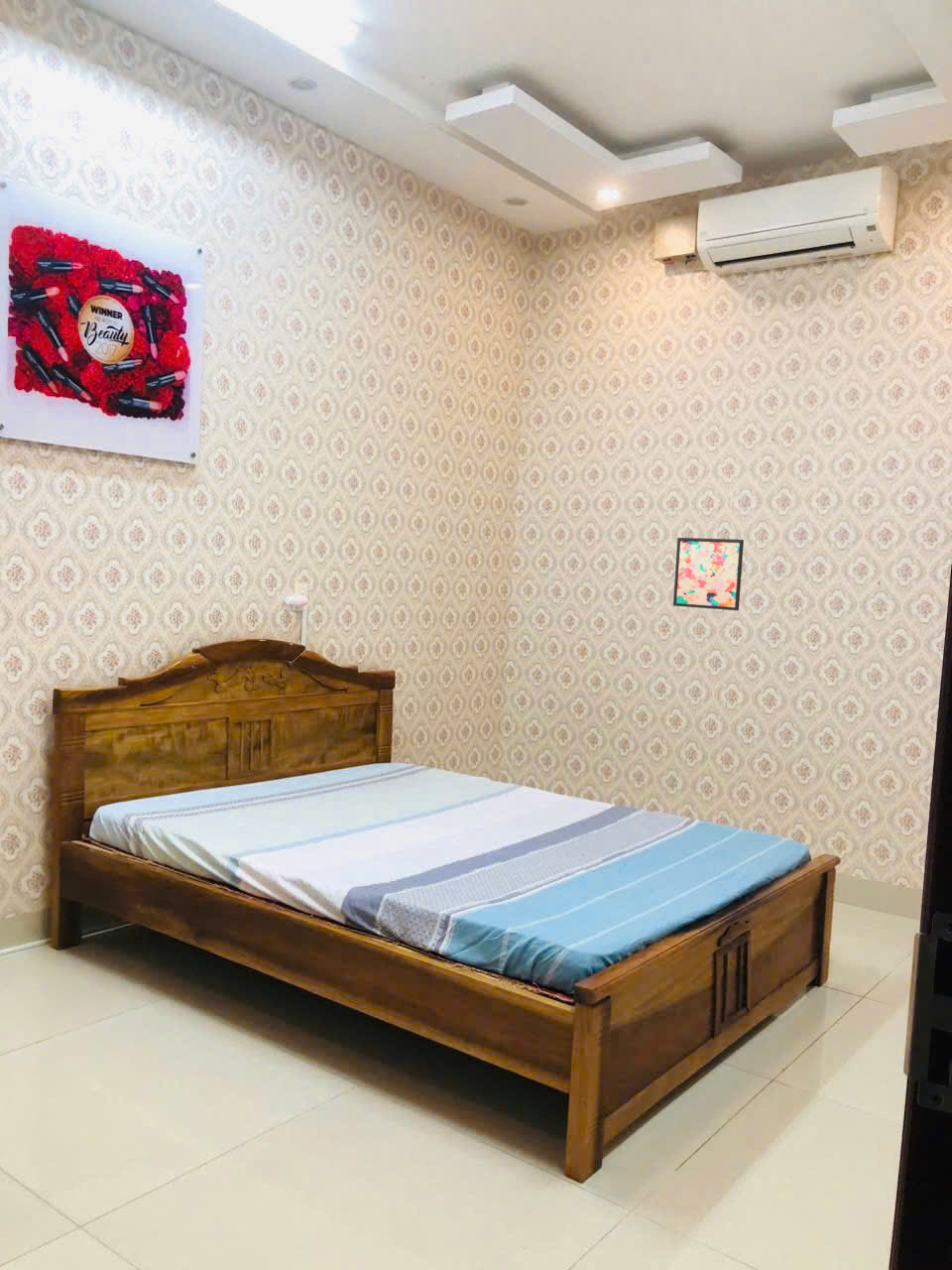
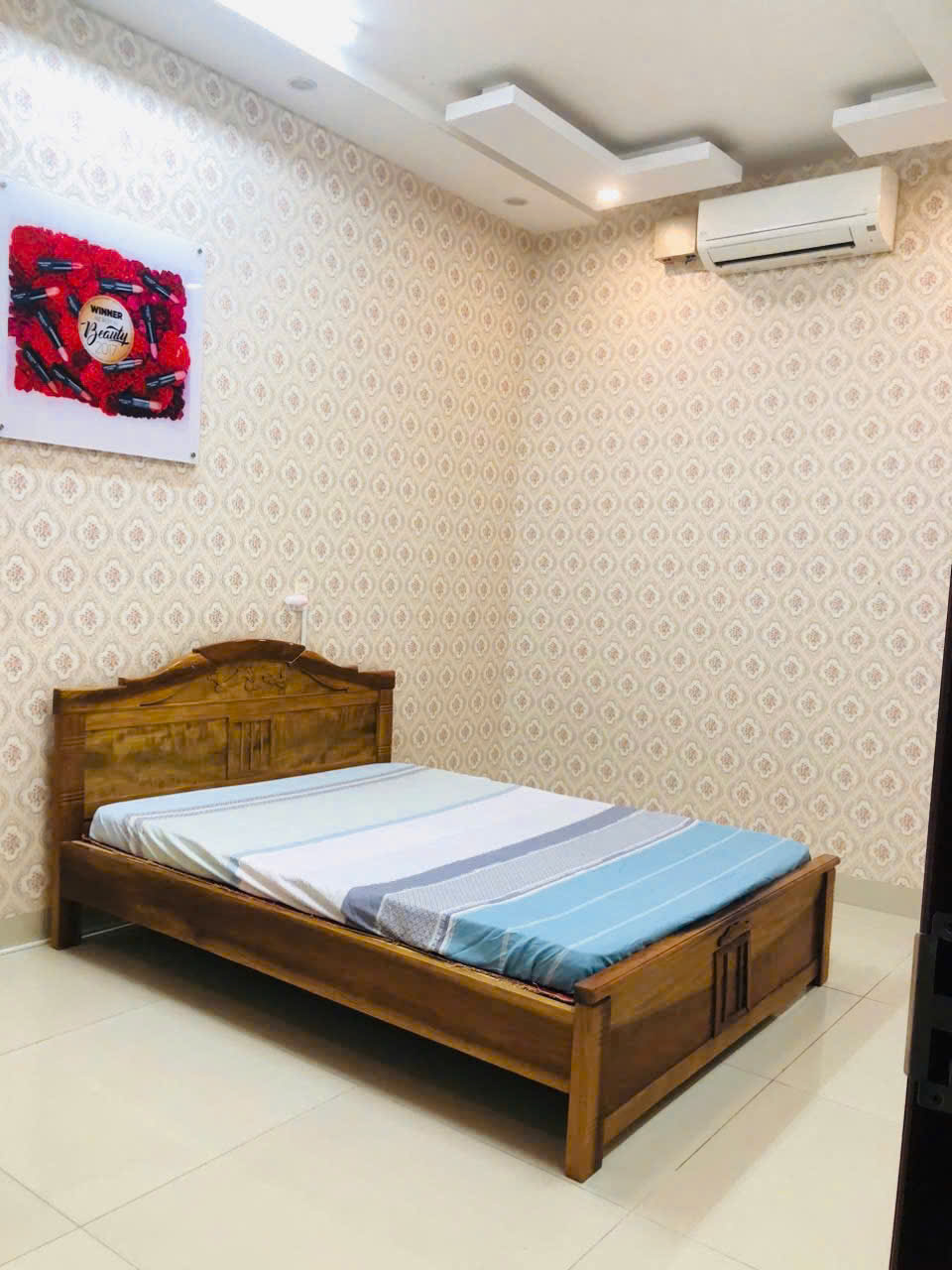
- wall art (707, 573)
